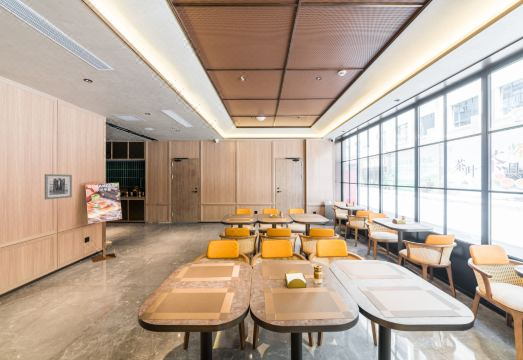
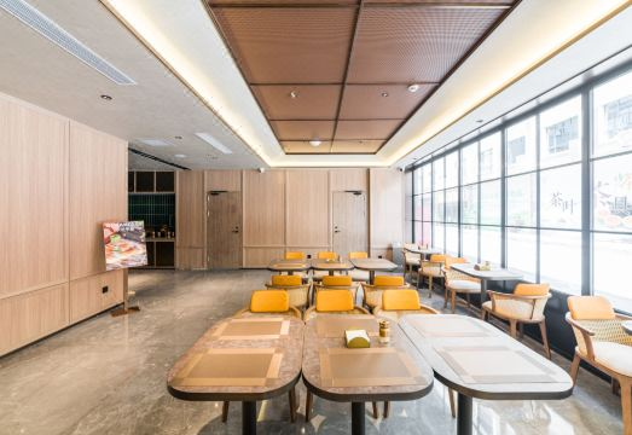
- wall art (59, 186)
